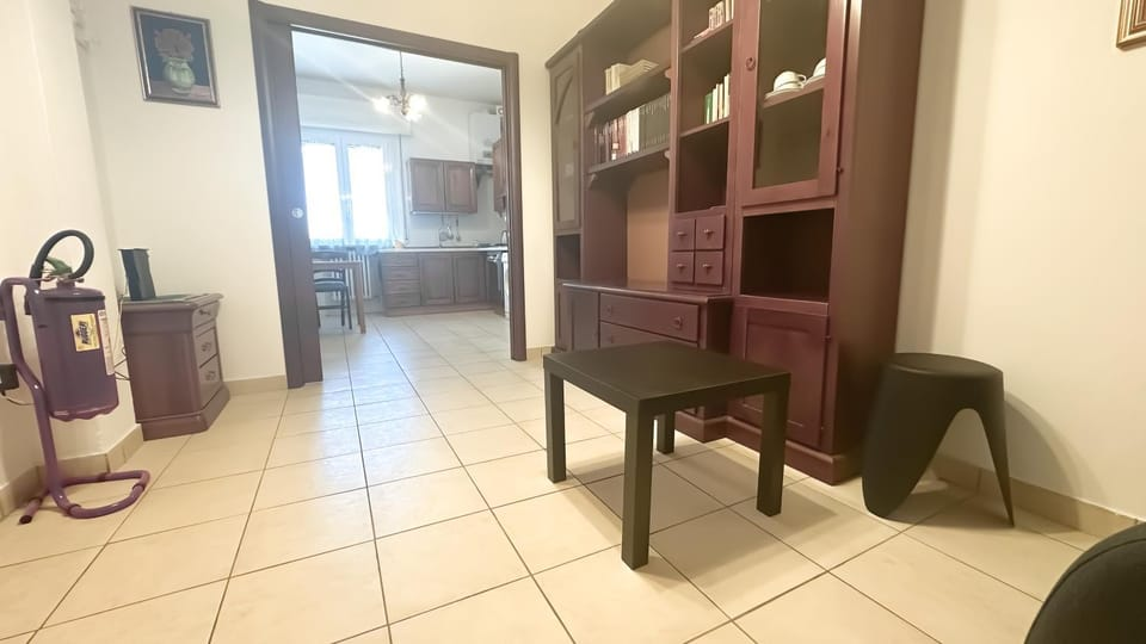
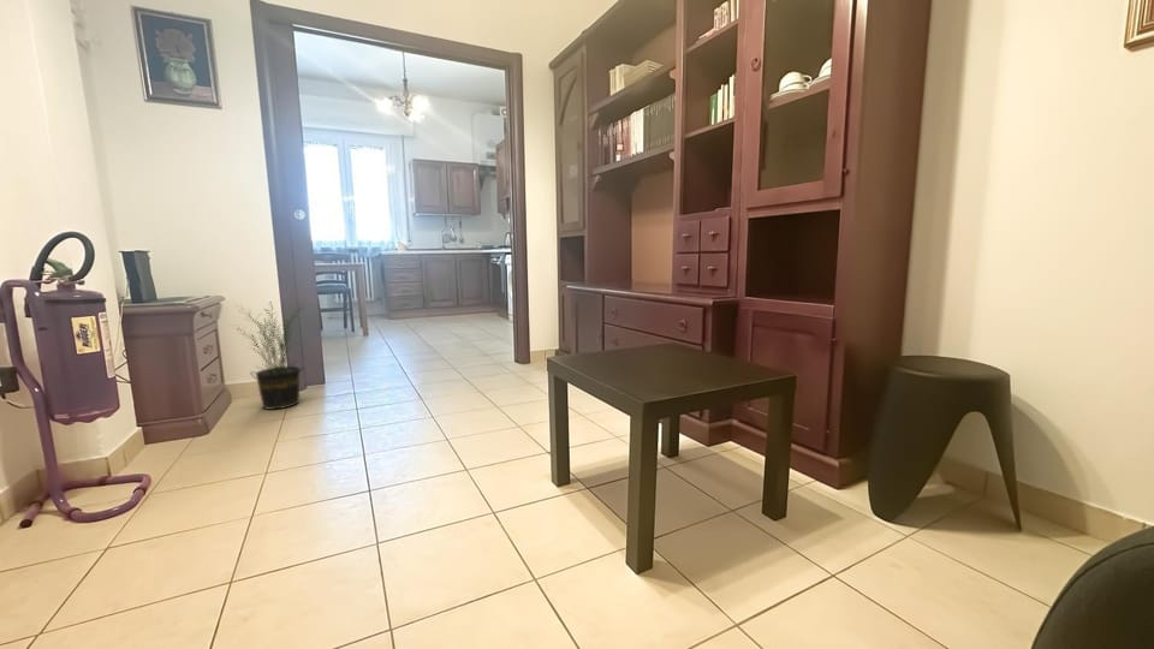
+ potted plant (274, 353)
